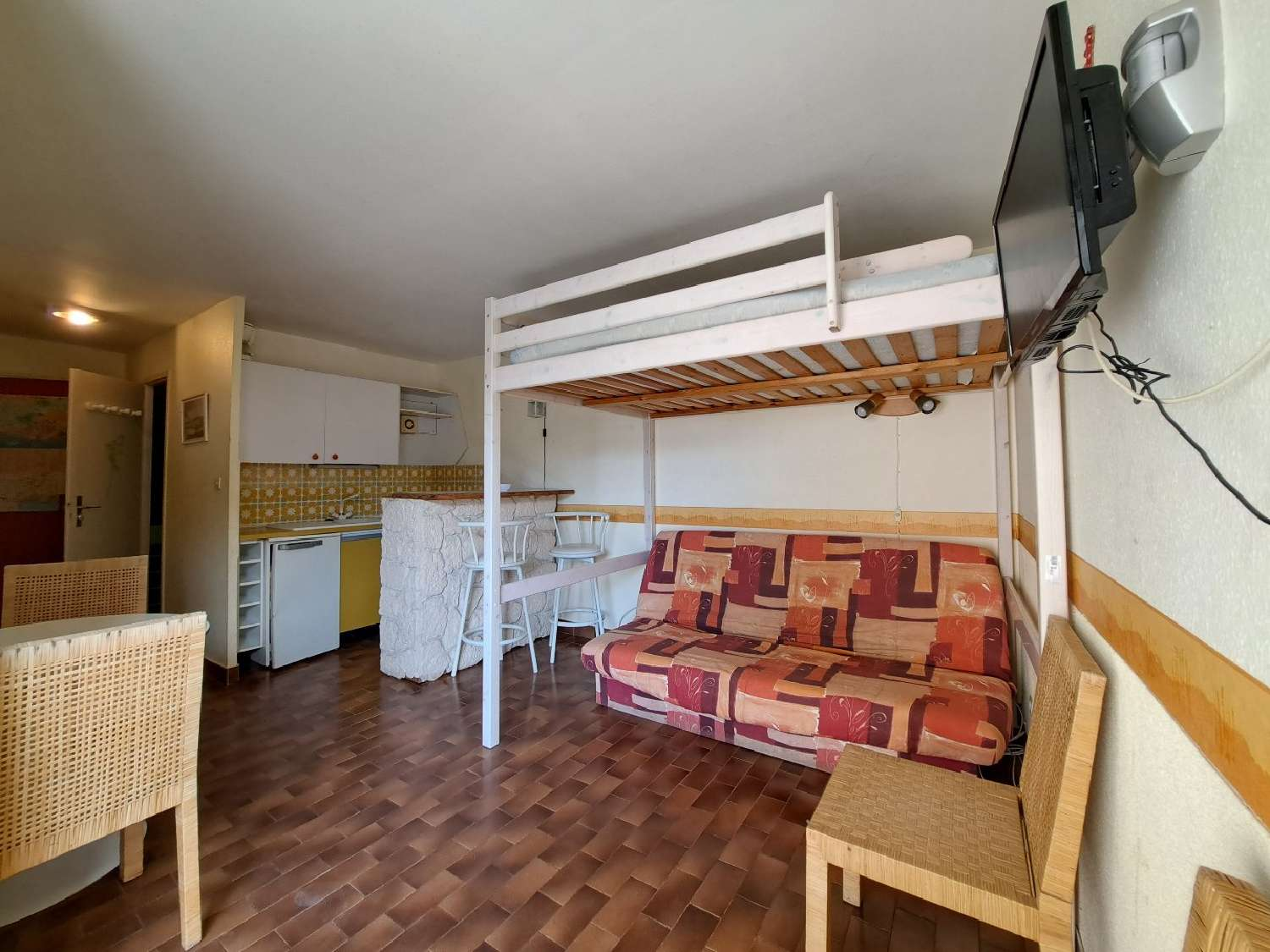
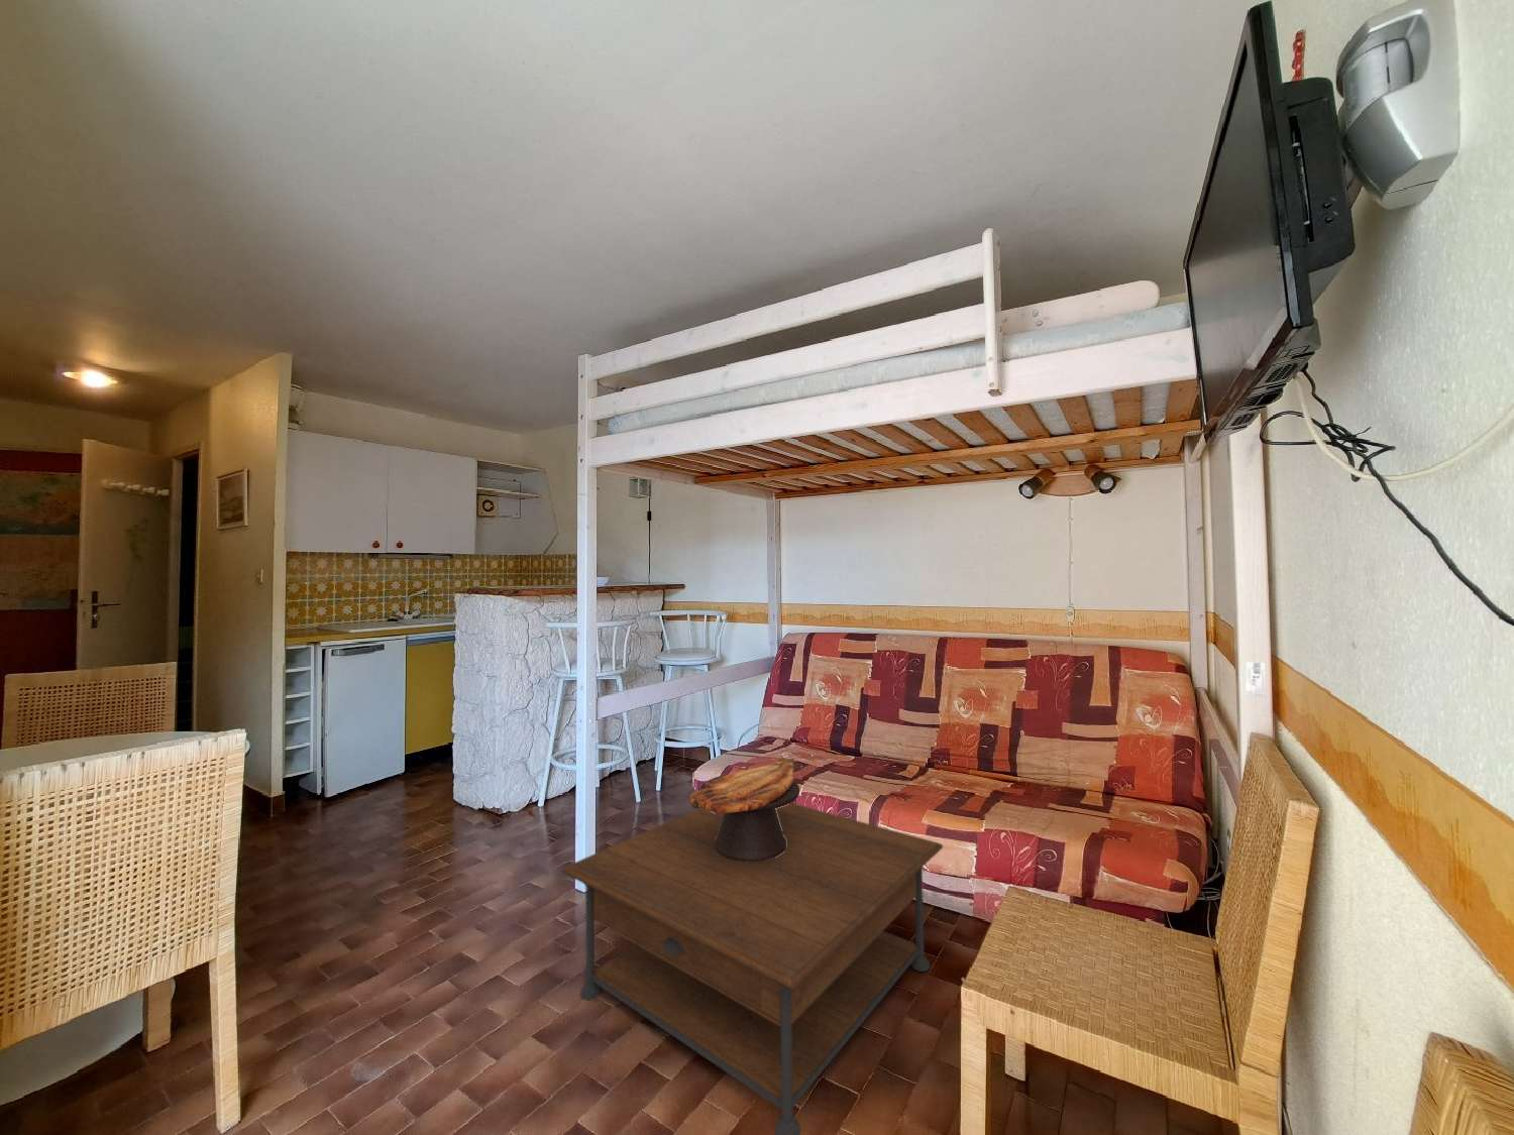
+ coffee table (759, 916)
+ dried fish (755, 811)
